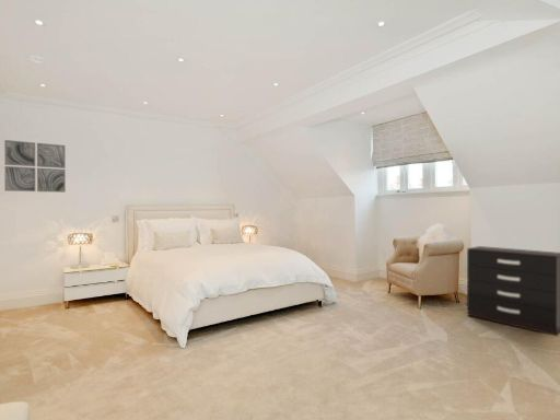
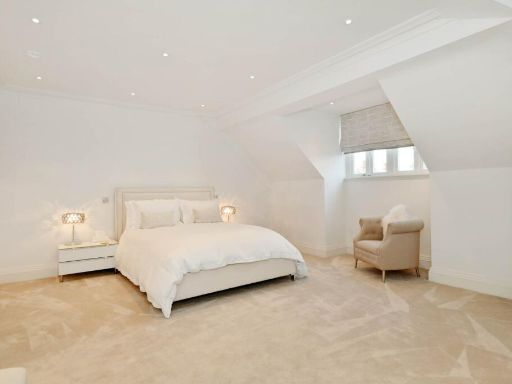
- dresser (513, 285)
- wall art (34, 167)
